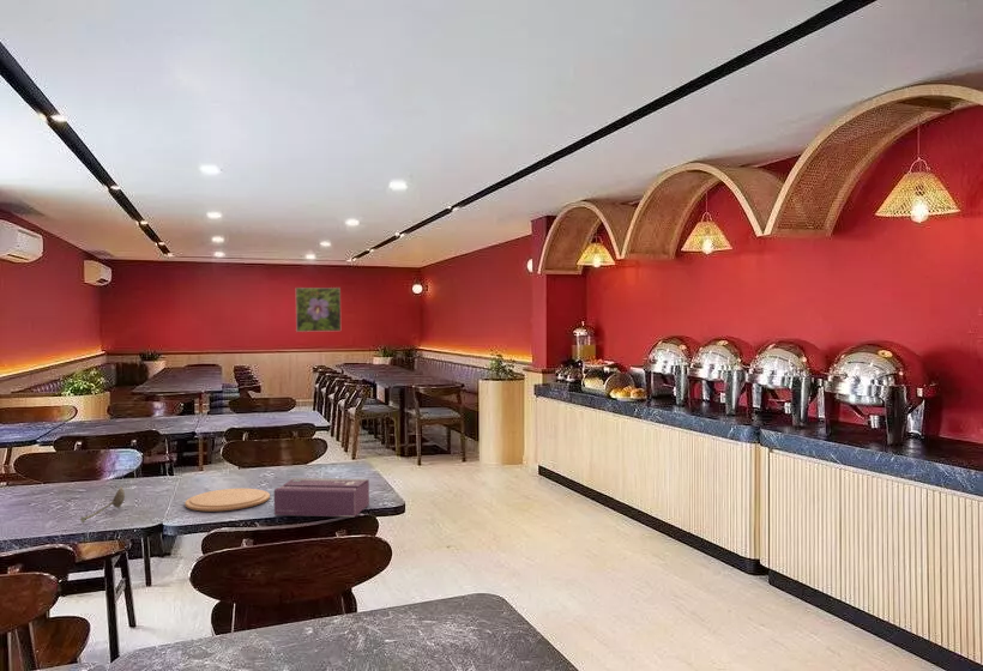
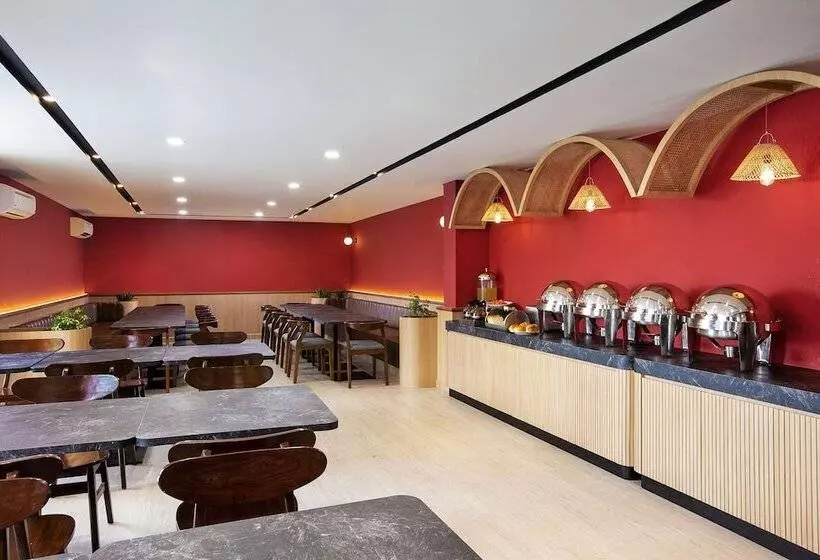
- tissue box (322, 496)
- soupspoon (108, 504)
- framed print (318, 309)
- plate (228, 498)
